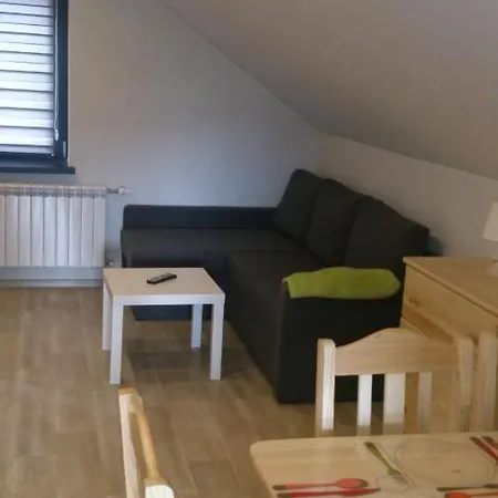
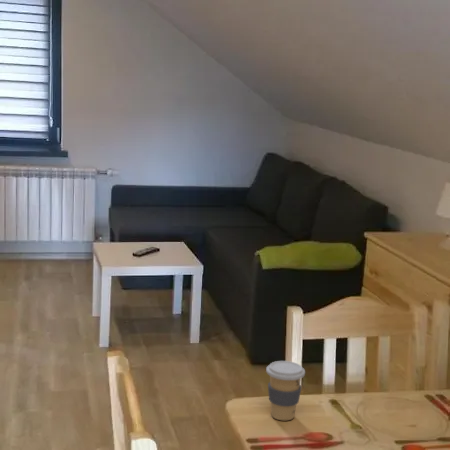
+ coffee cup (284, 391)
